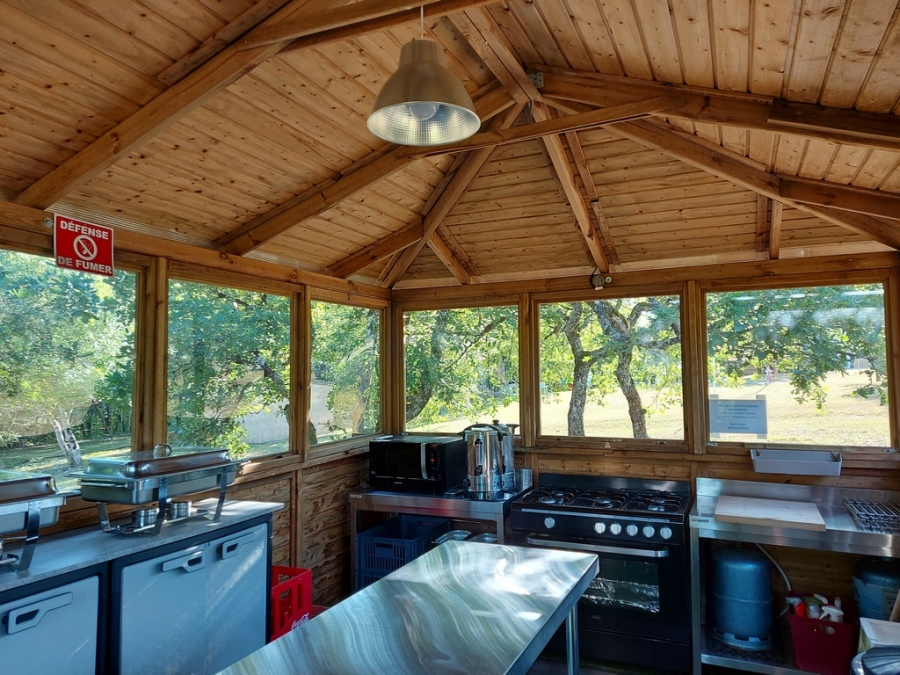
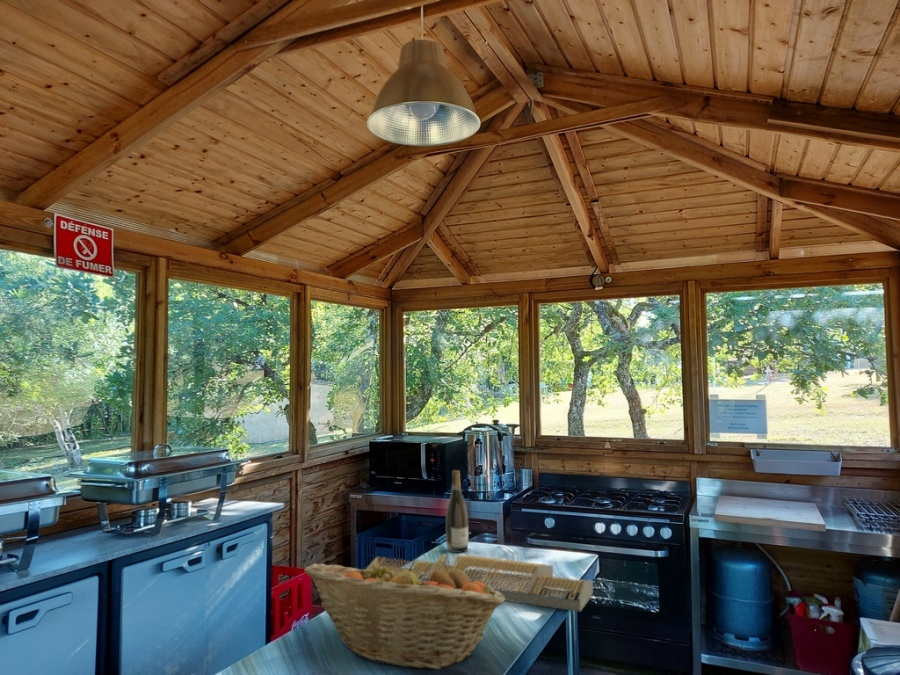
+ fruit basket (402, 598)
+ wine bottle (456, 510)
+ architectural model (480, 570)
